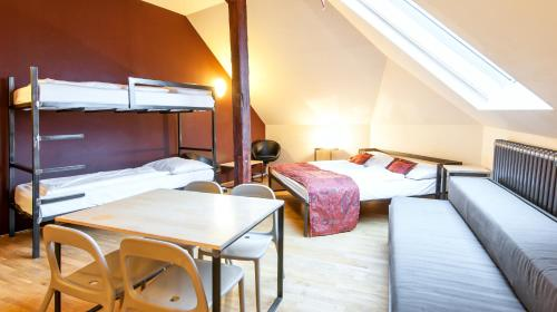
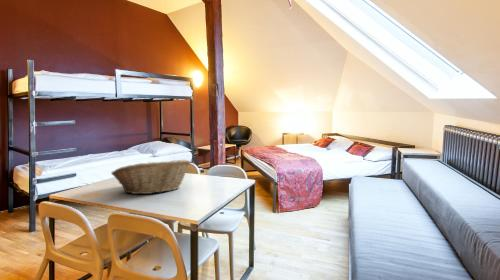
+ fruit basket (153, 173)
